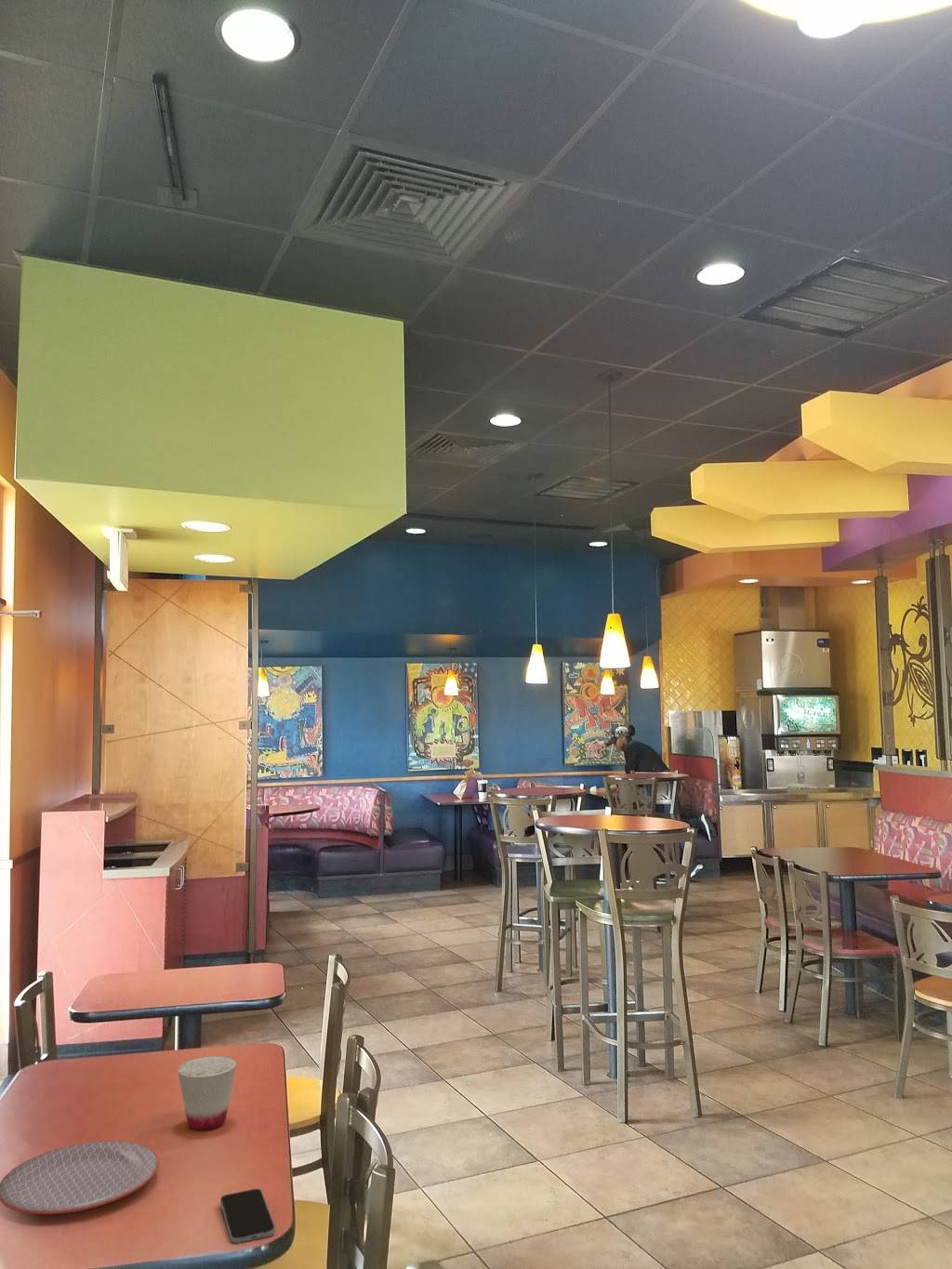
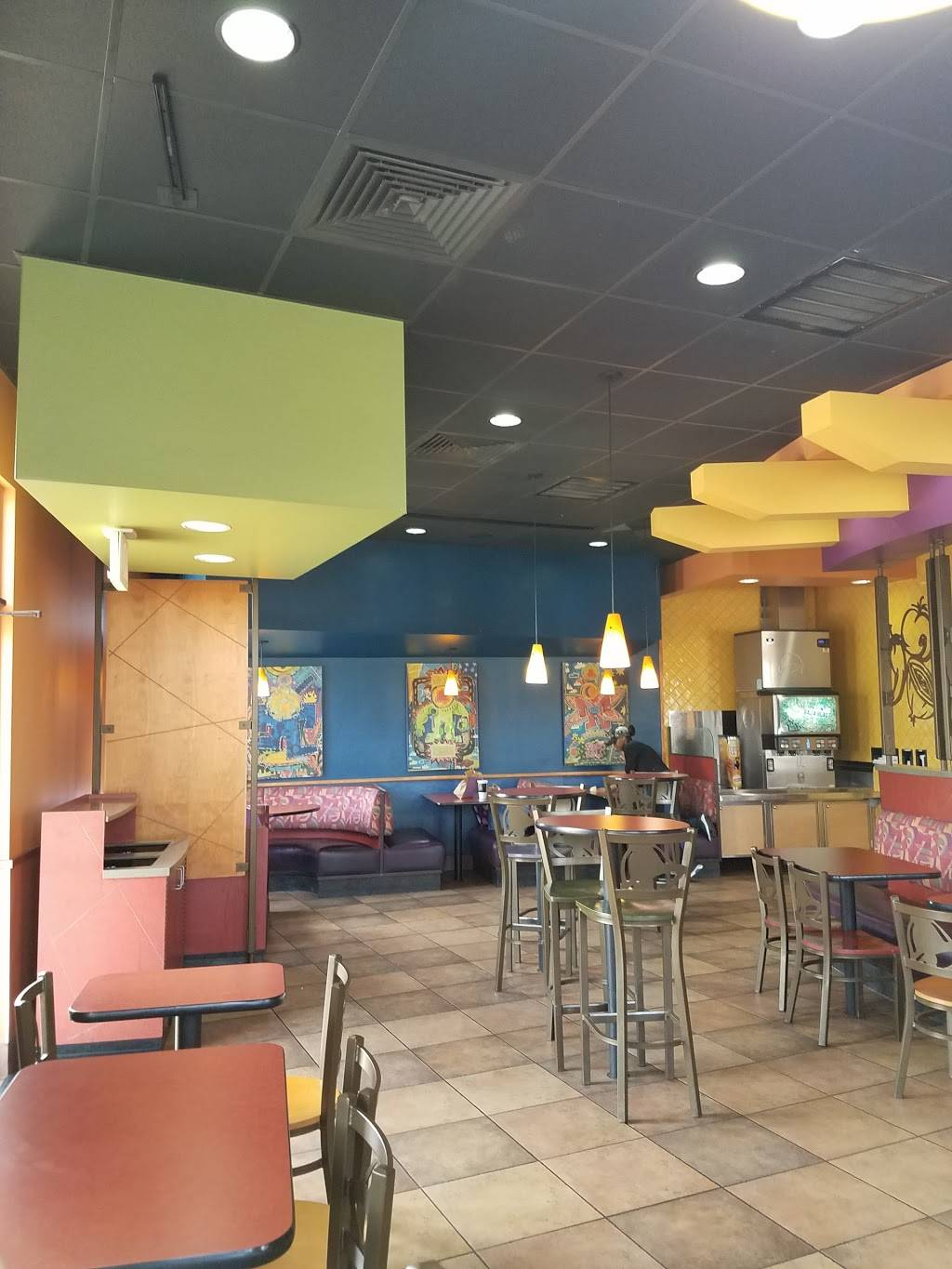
- smartphone (246, 1214)
- plate (80, 1179)
- cup (206, 1094)
